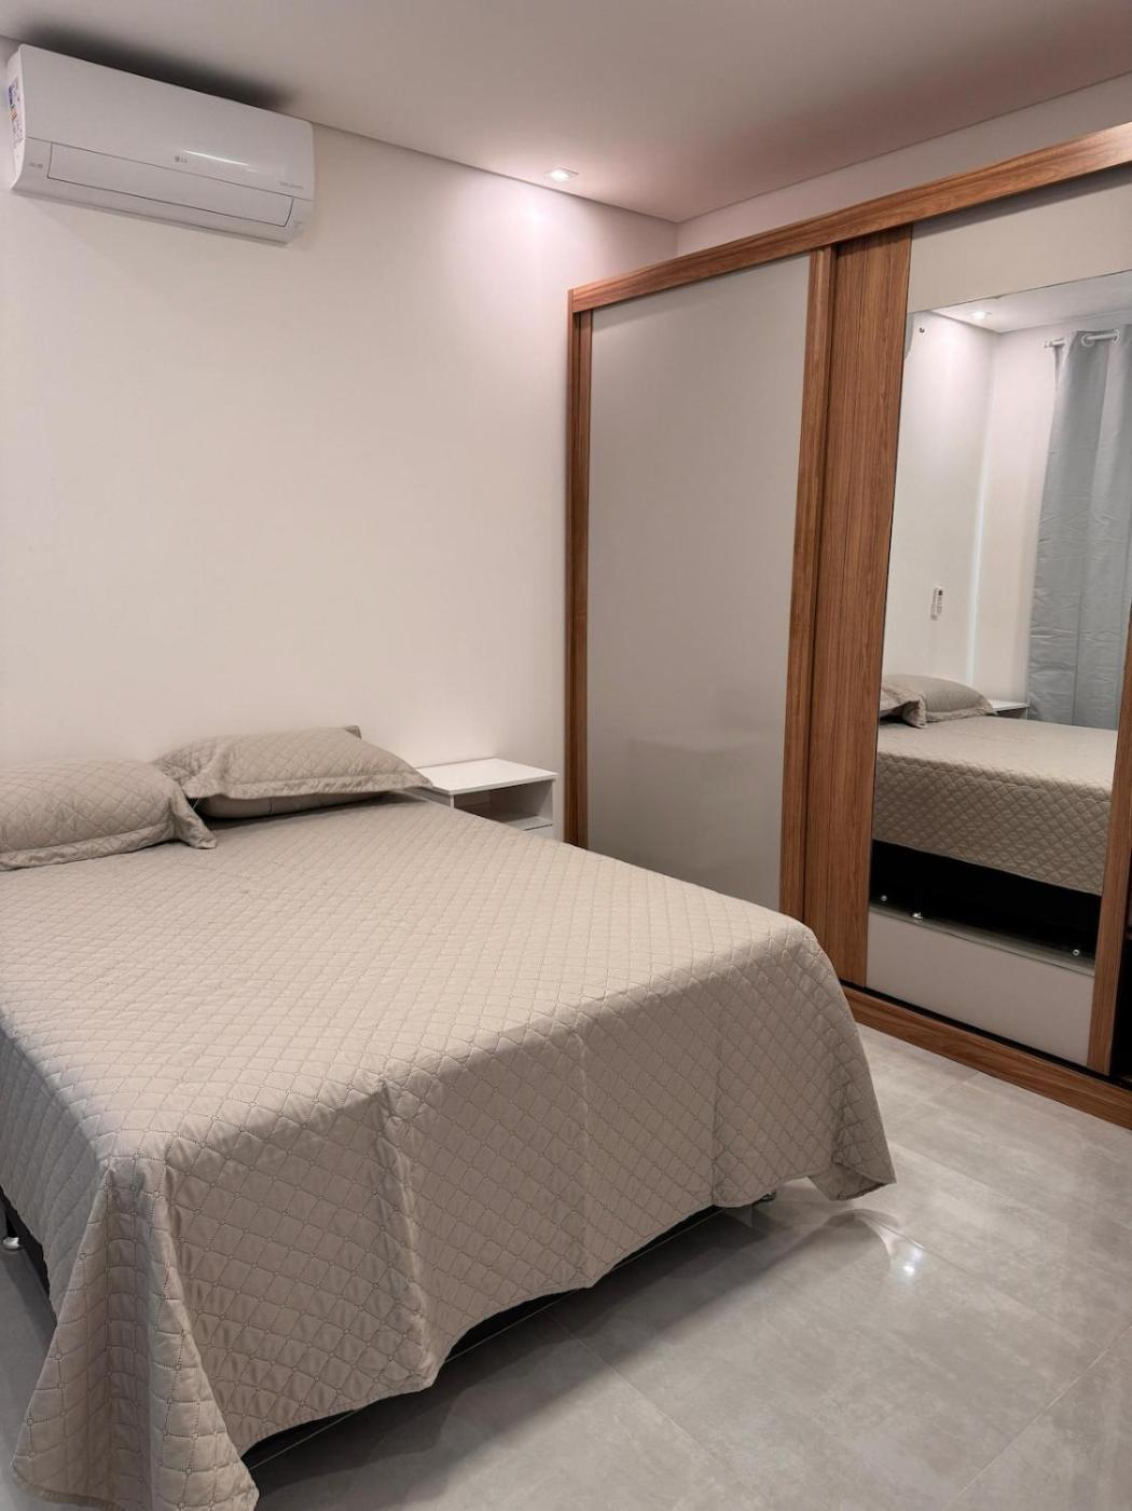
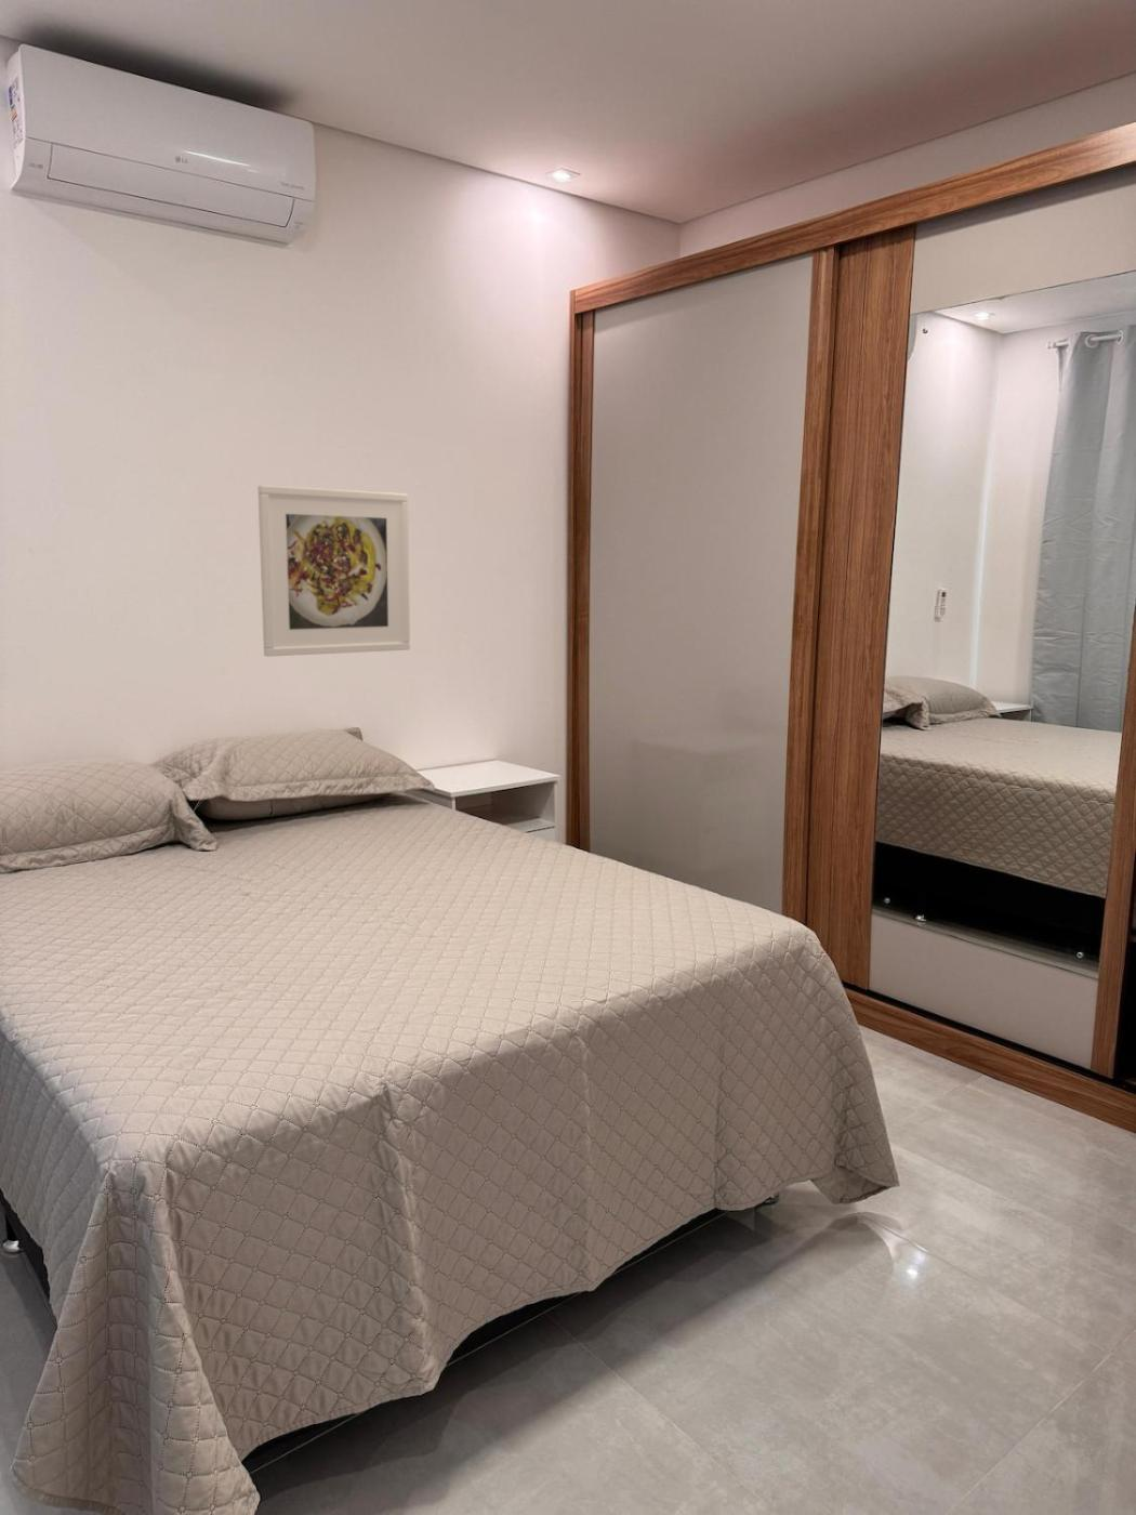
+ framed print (338, 573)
